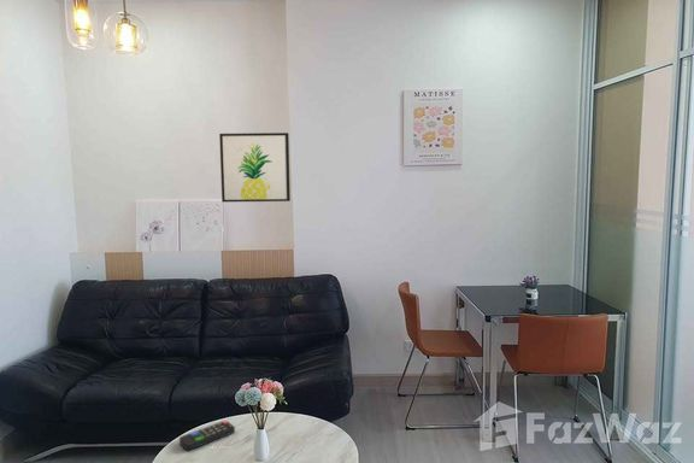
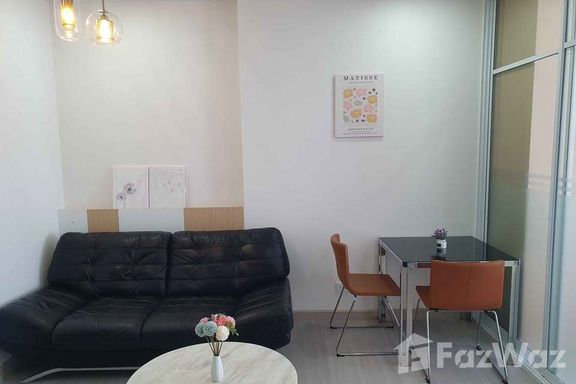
- remote control (207, 434)
- wall art (254, 168)
